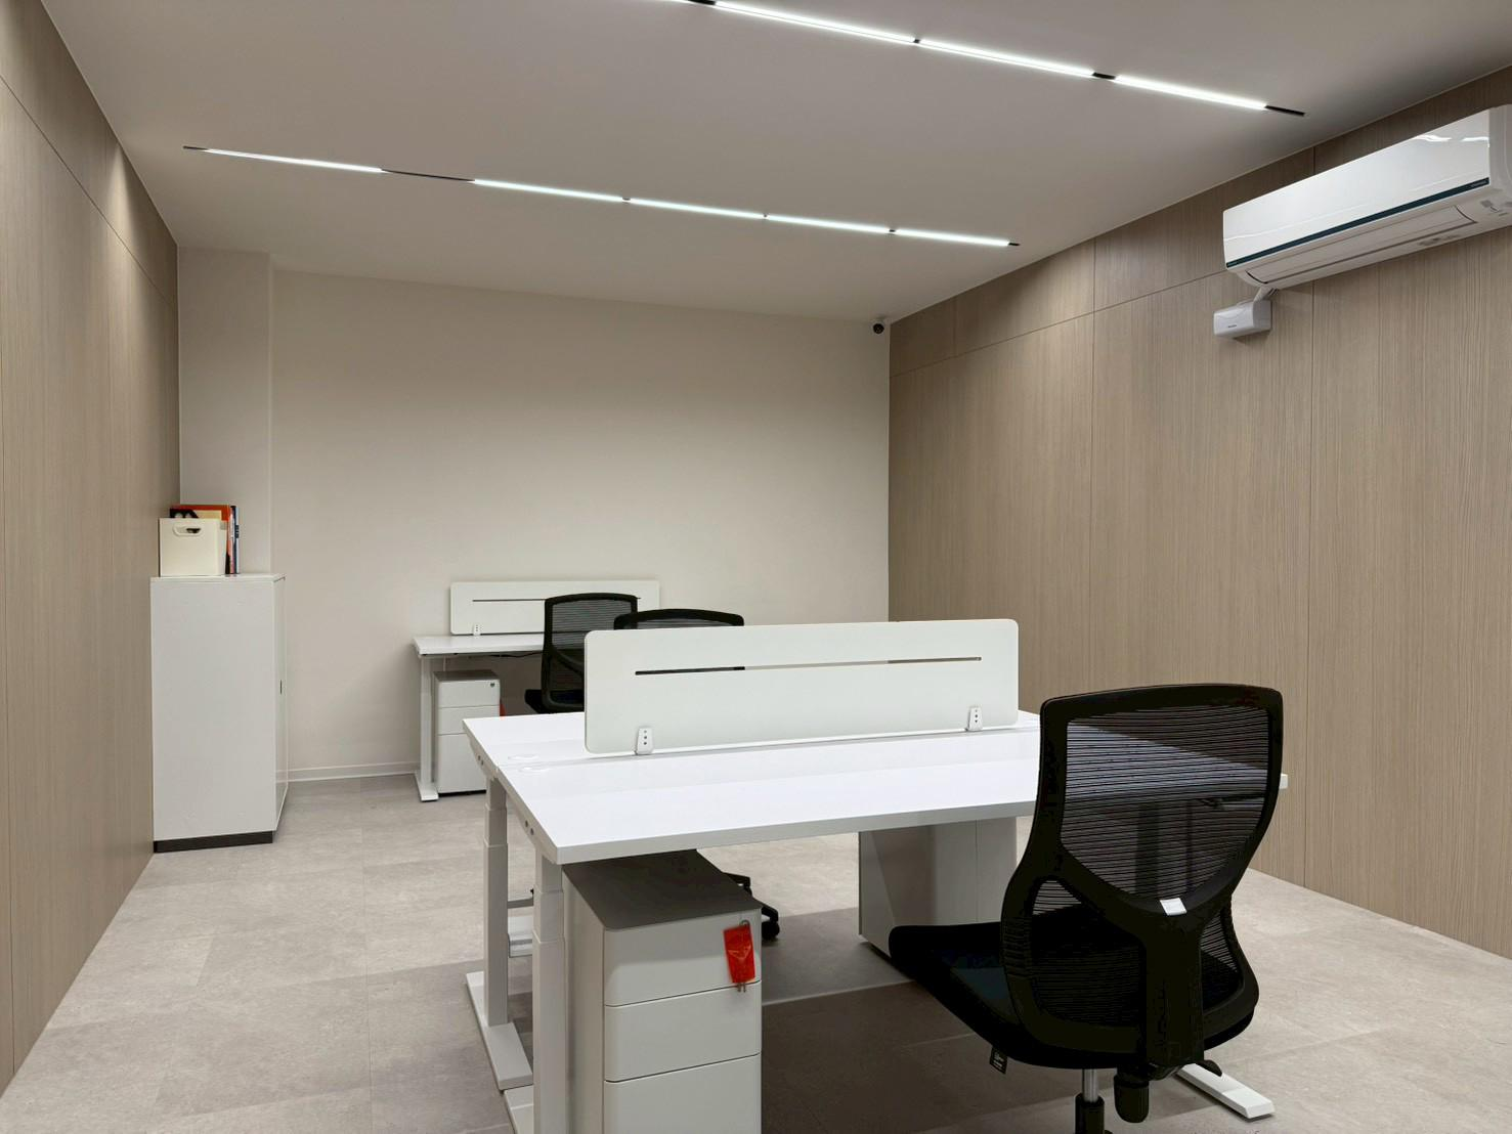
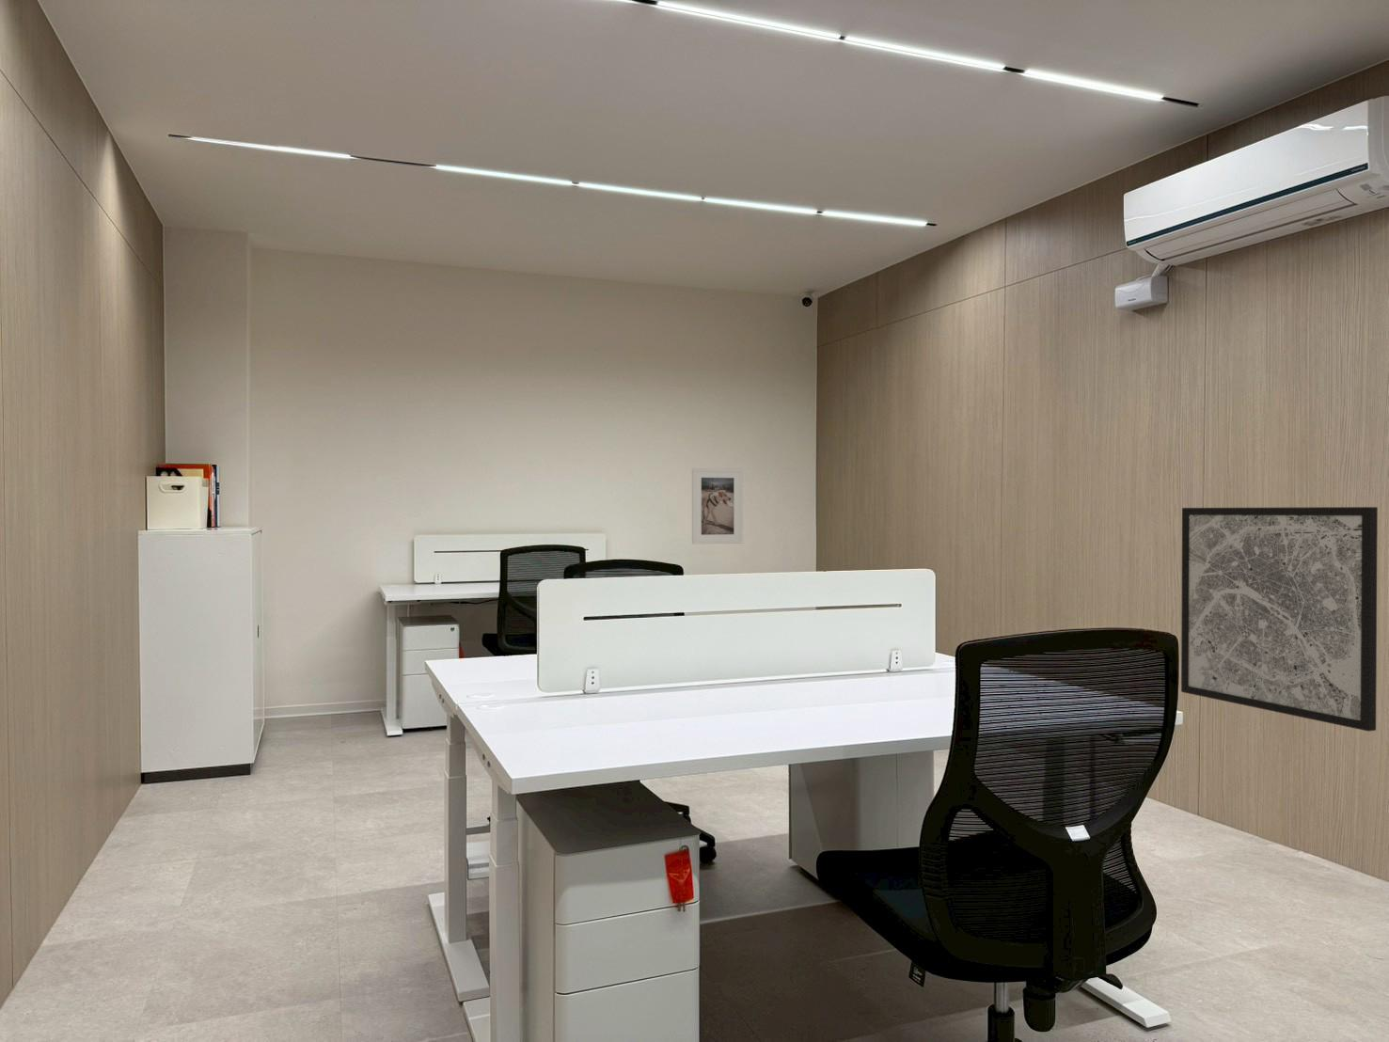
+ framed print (717, 506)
+ wall art (1270, 609)
